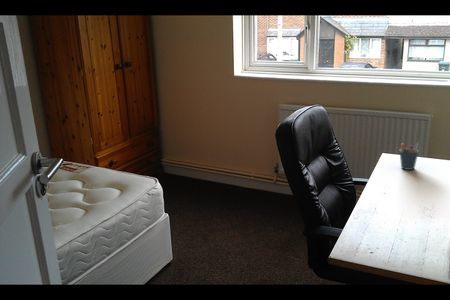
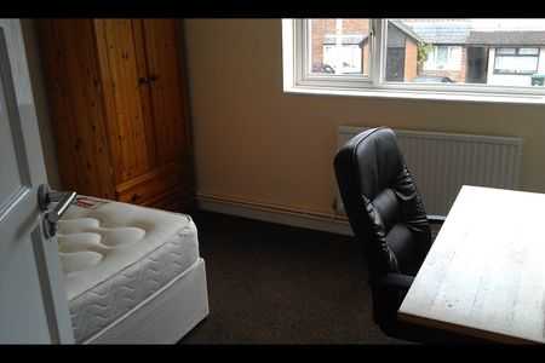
- pen holder (408, 154)
